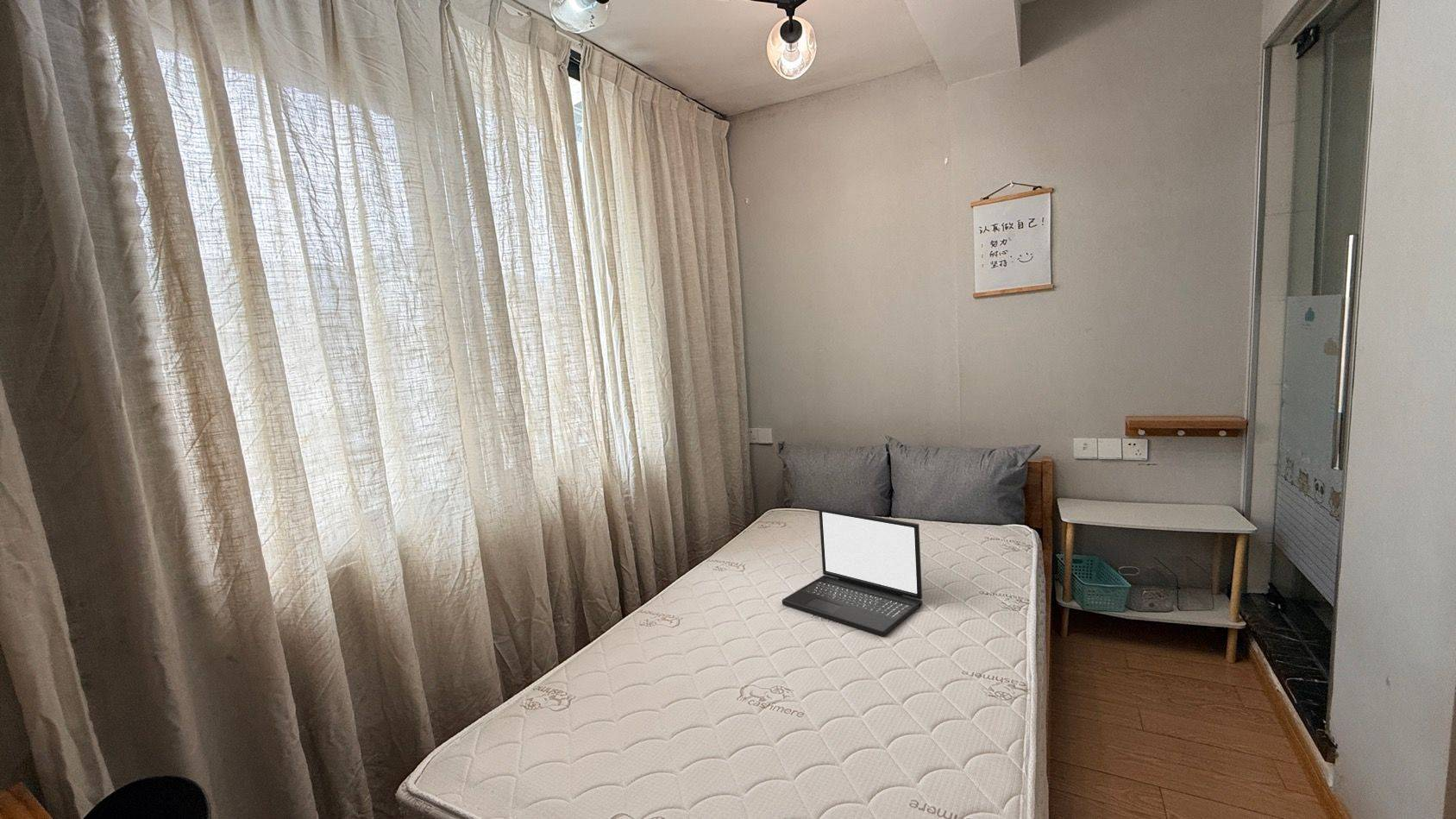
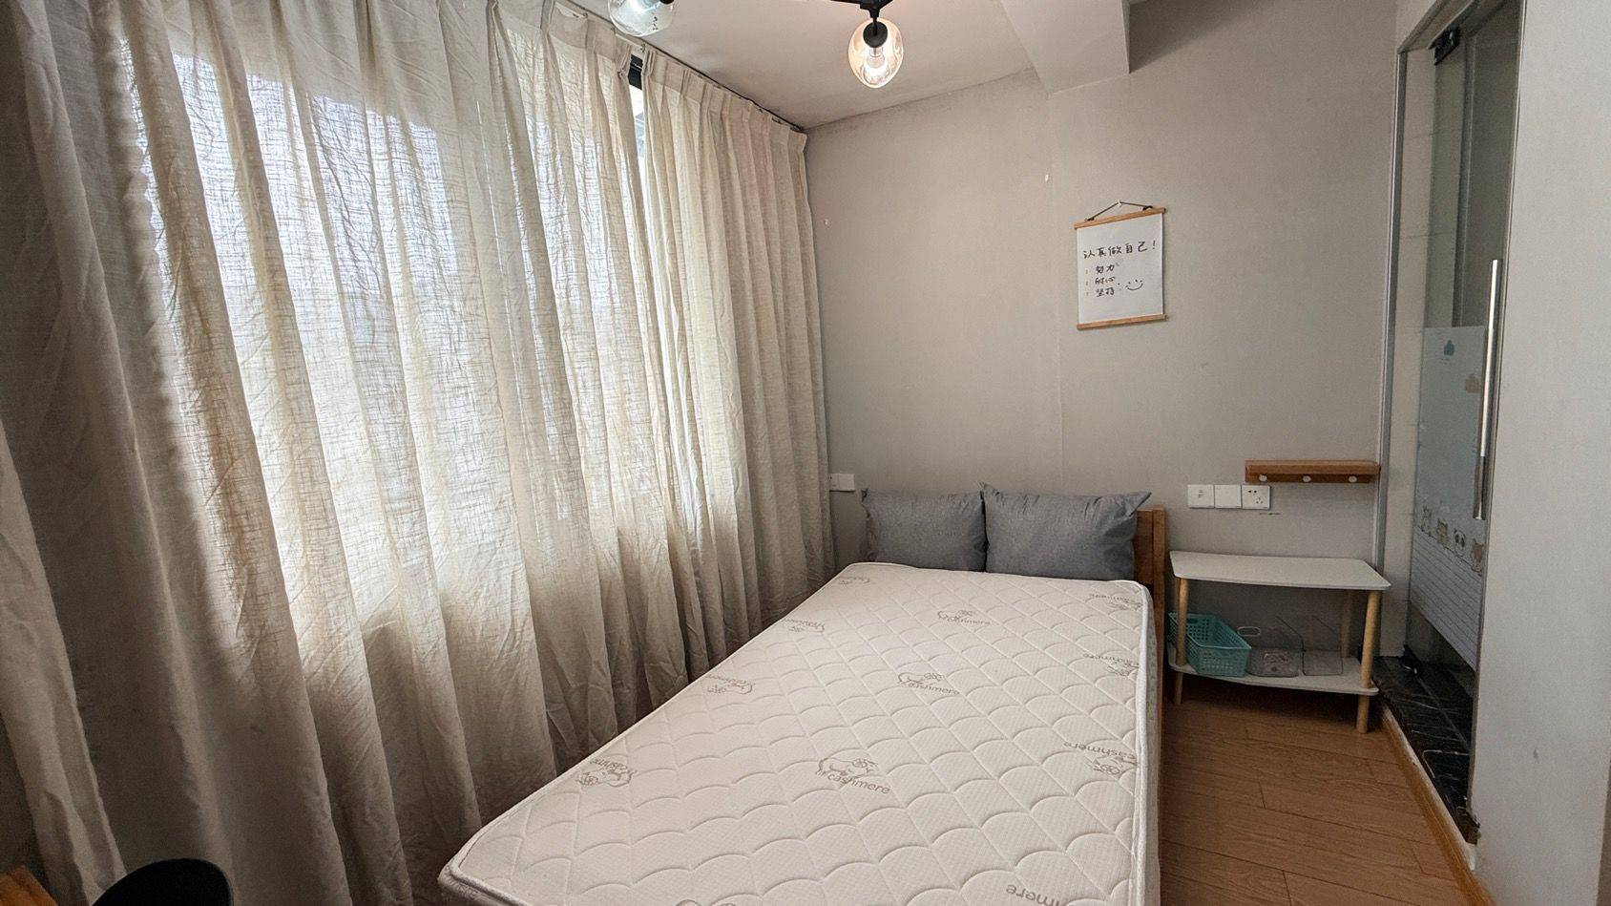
- laptop (849, 565)
